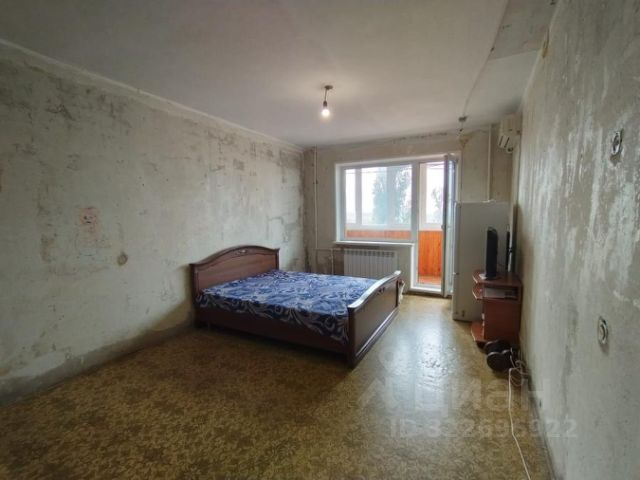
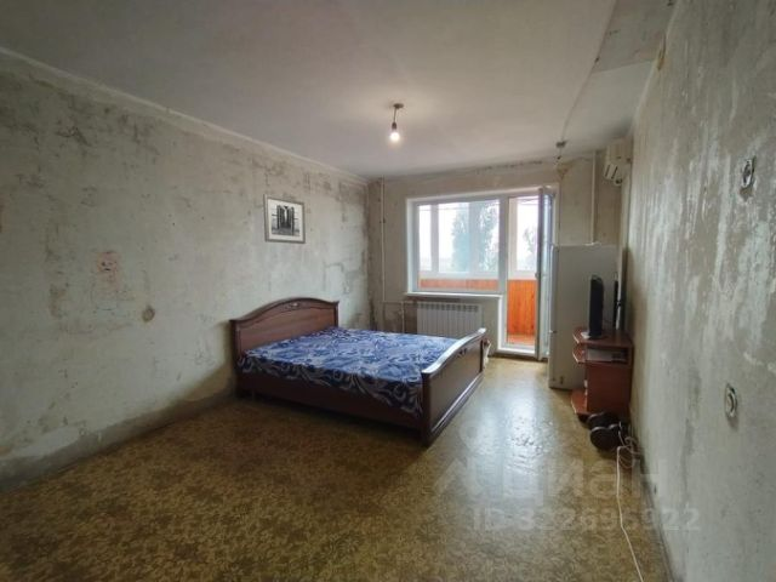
+ wall art (285, 221)
